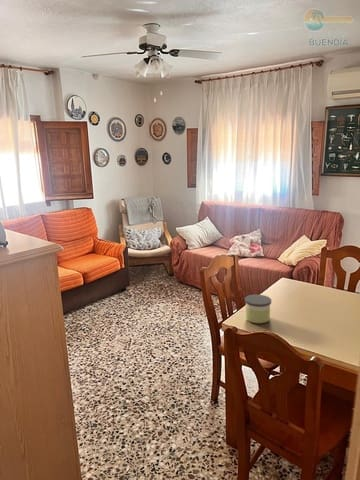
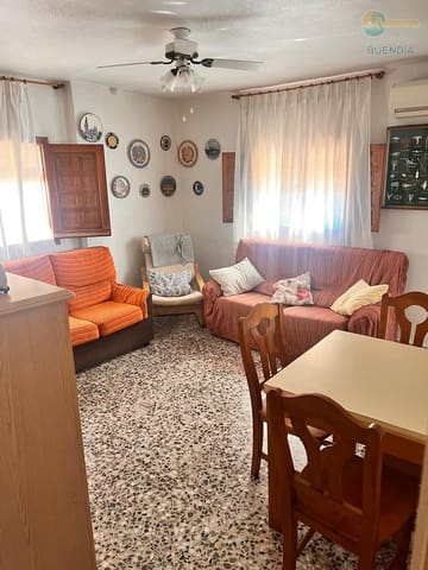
- candle (257, 309)
